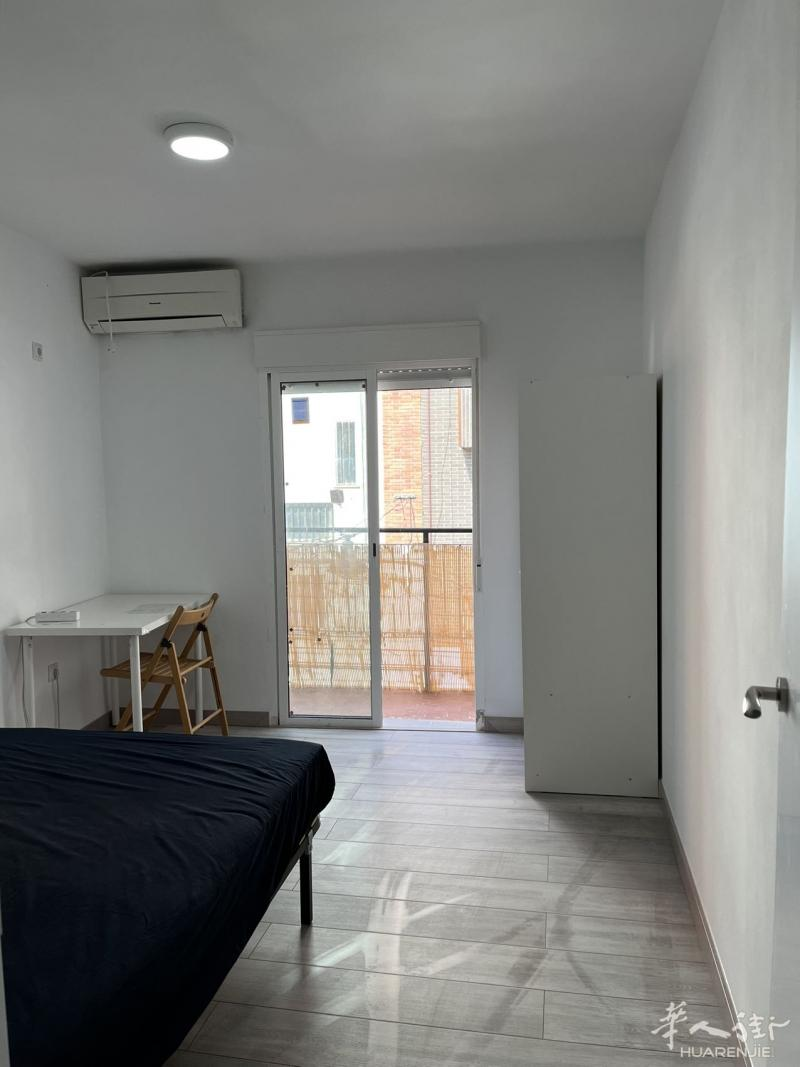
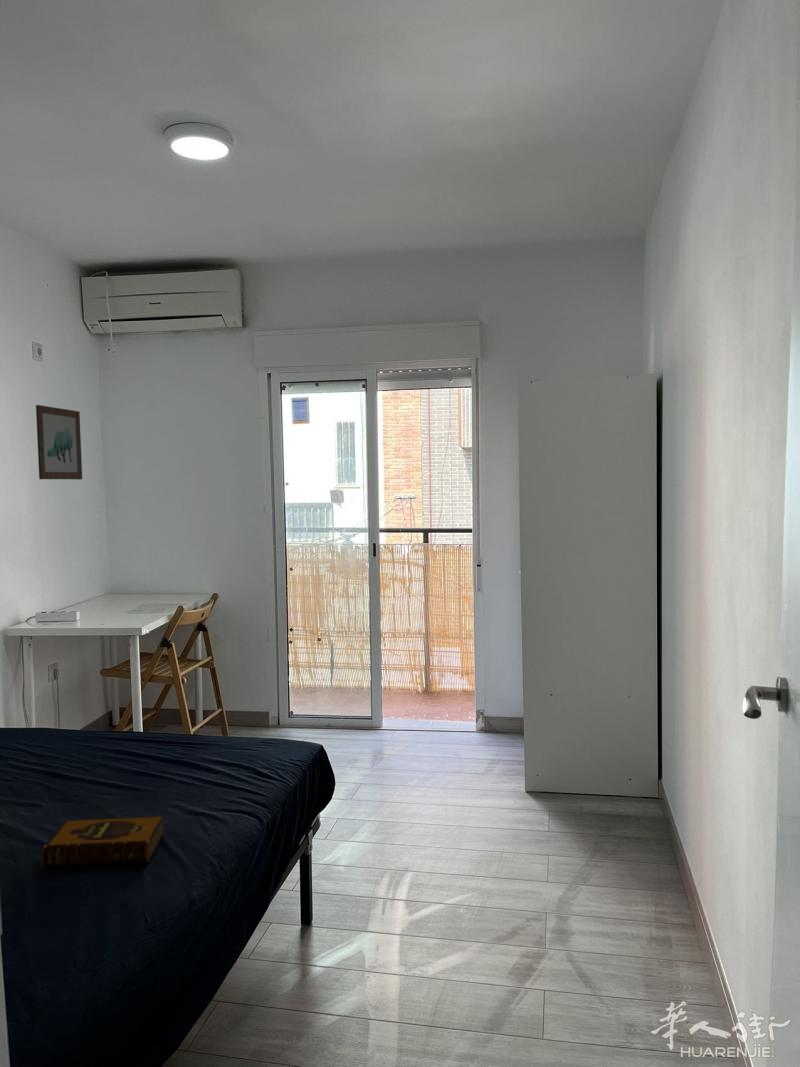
+ wall art (60, 443)
+ hardback book (105, 841)
